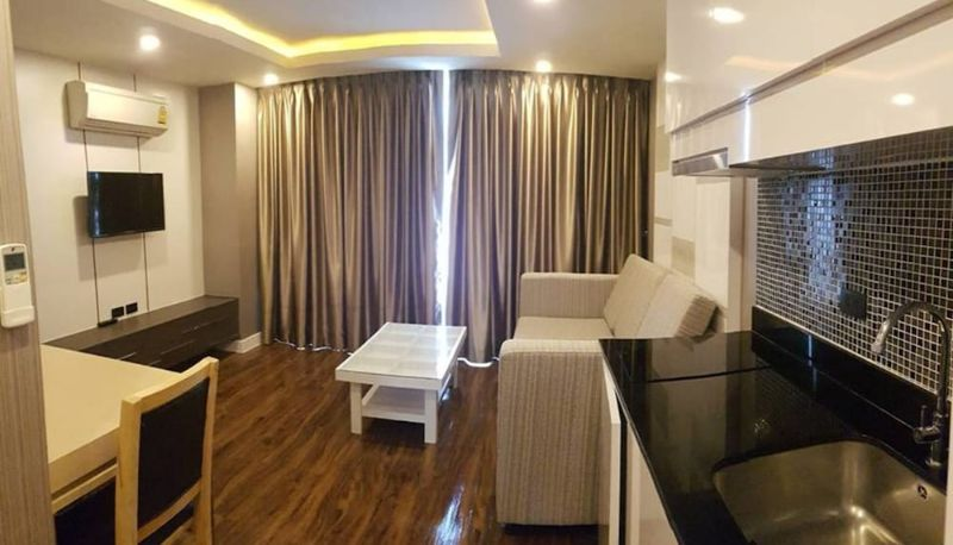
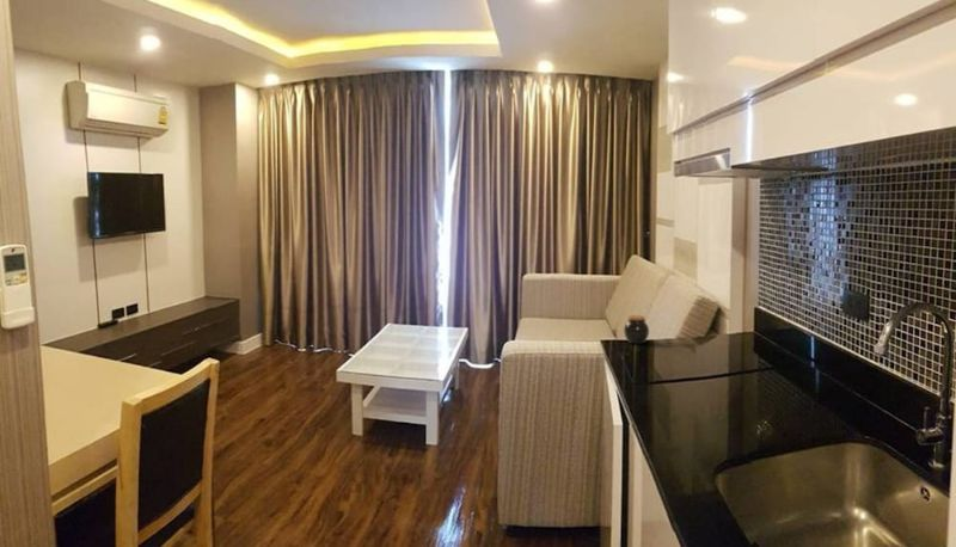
+ jar (636, 328)
